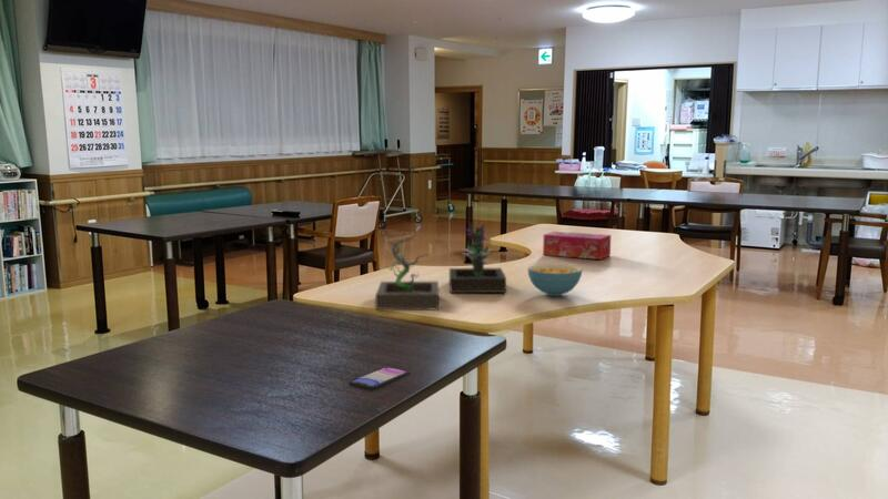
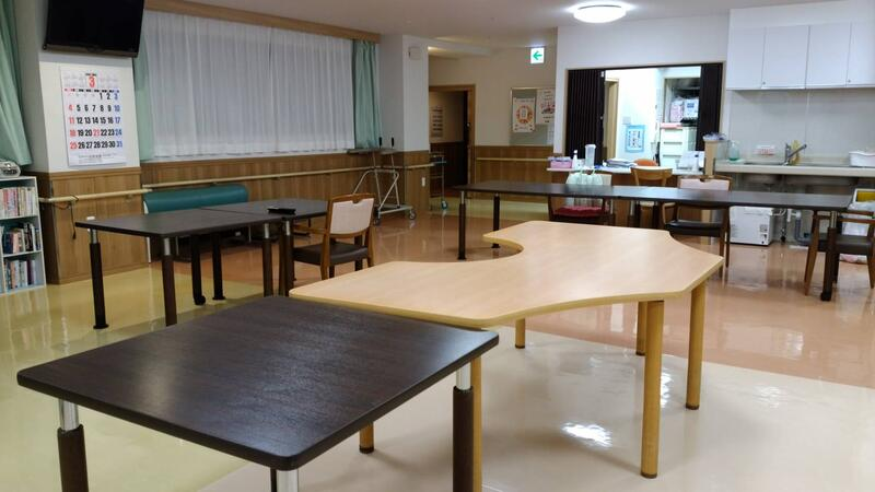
- tissue box (576, 244)
- smartphone (380, 376)
- cereal bowl (554, 282)
- plant (450, 268)
